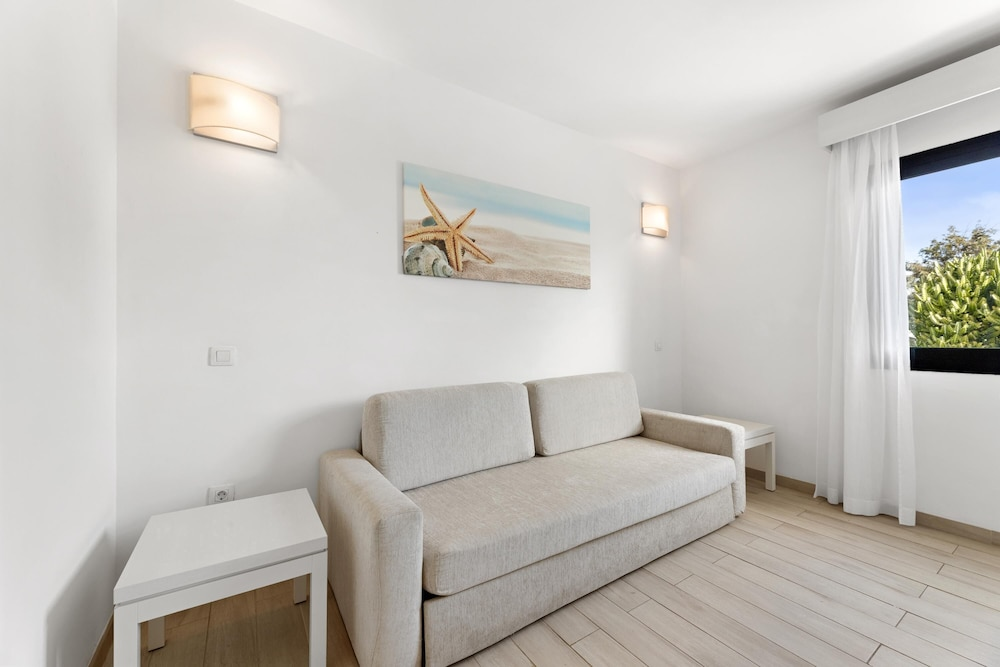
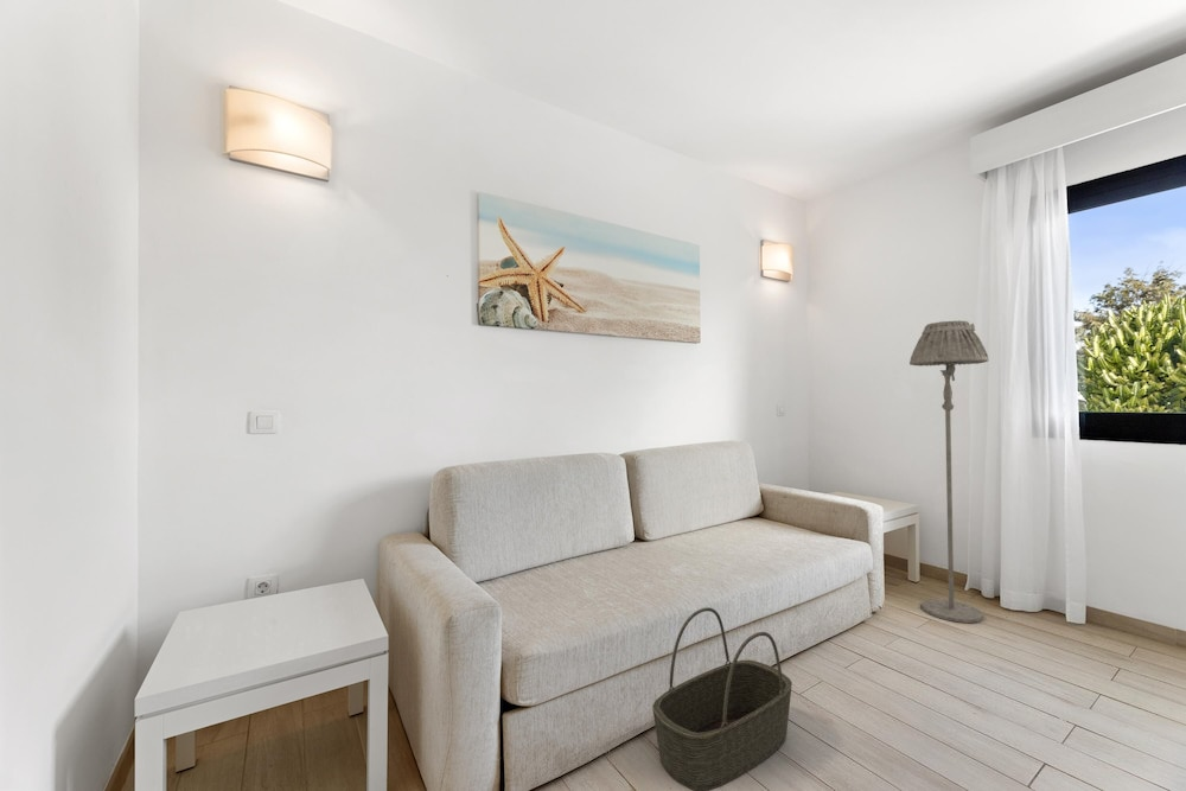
+ basket (725, 684)
+ floor lamp (949, 466)
